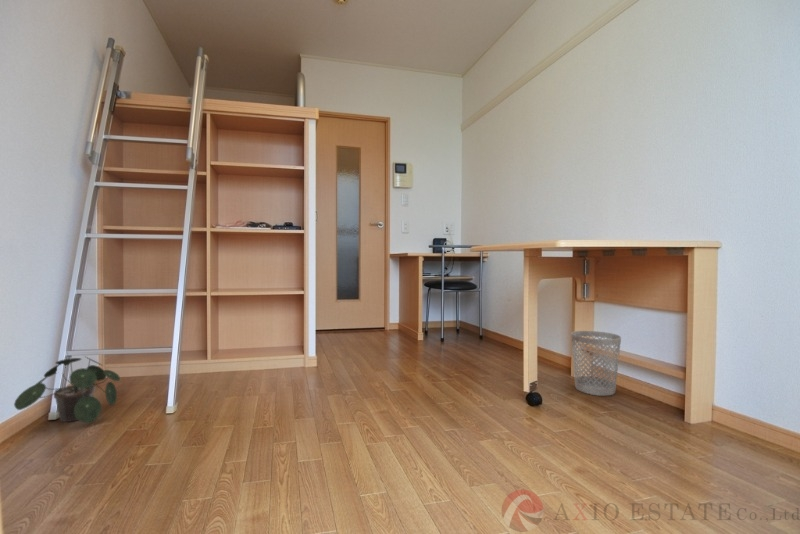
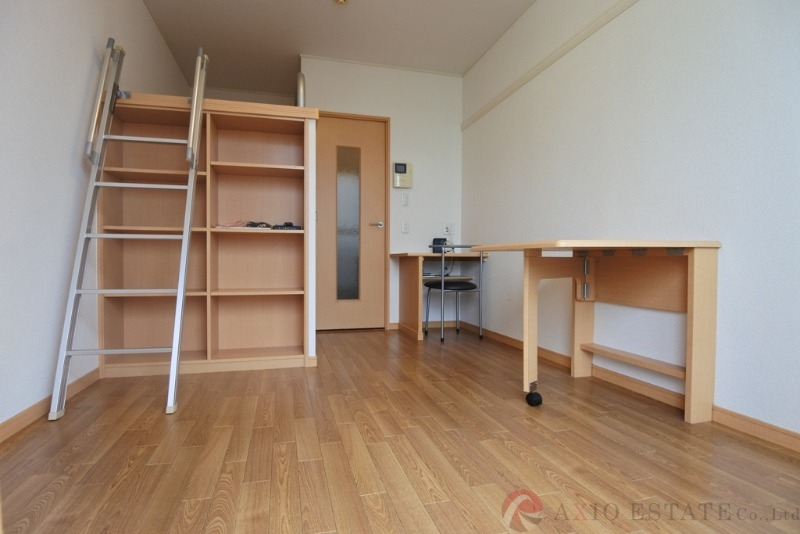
- potted plant (74, 387)
- wastebasket (595, 362)
